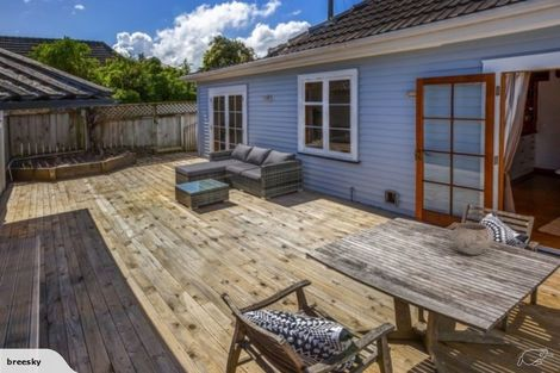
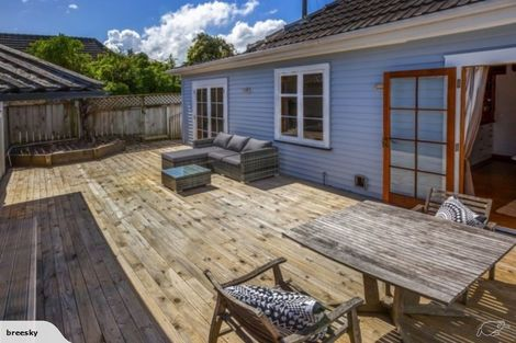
- ceramic pot (472, 238)
